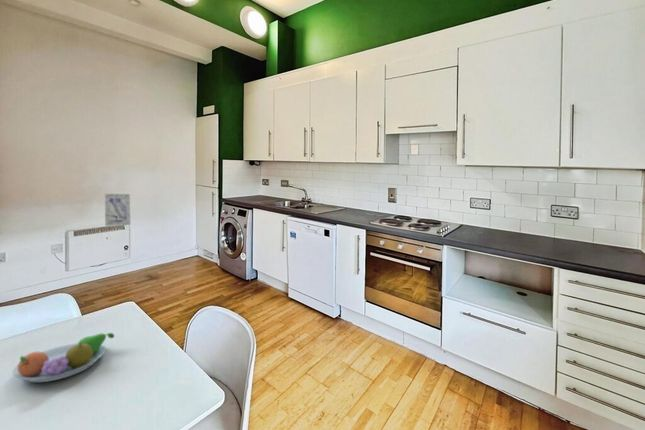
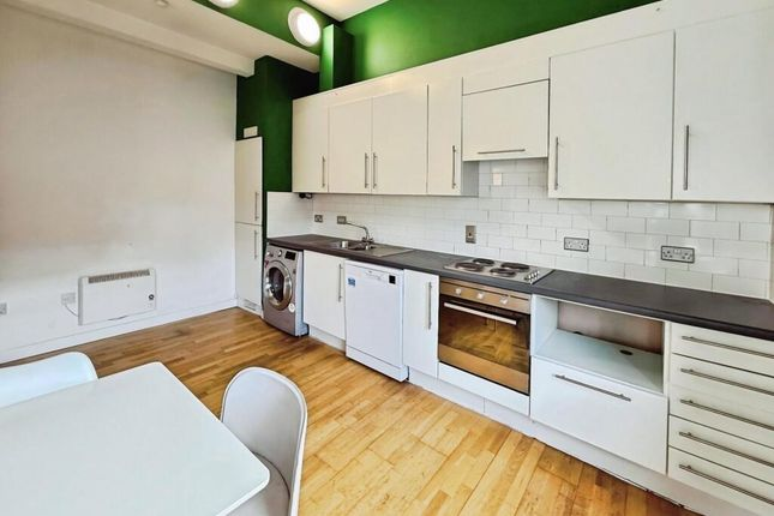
- fruit bowl (66, 351)
- wall art (117, 209)
